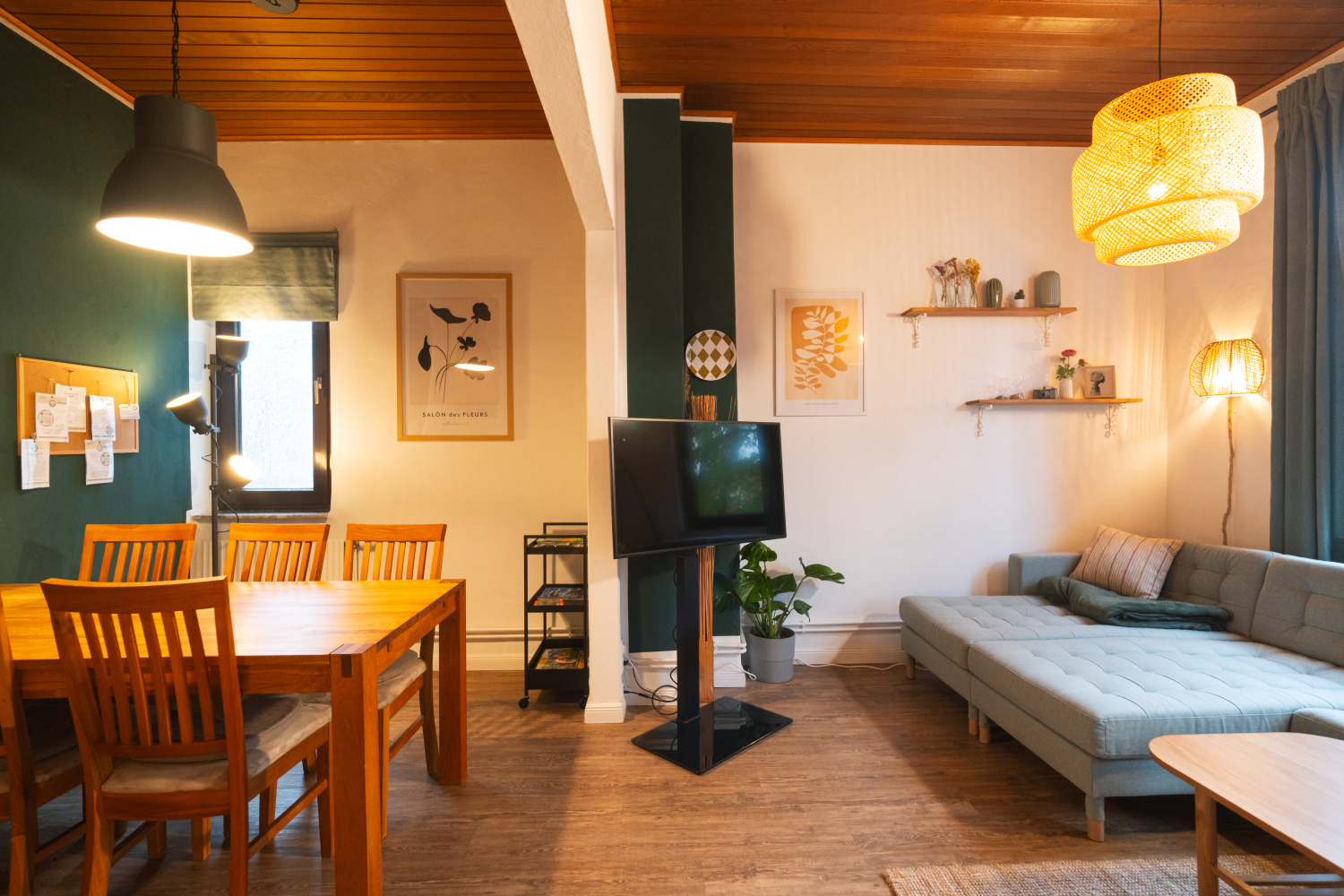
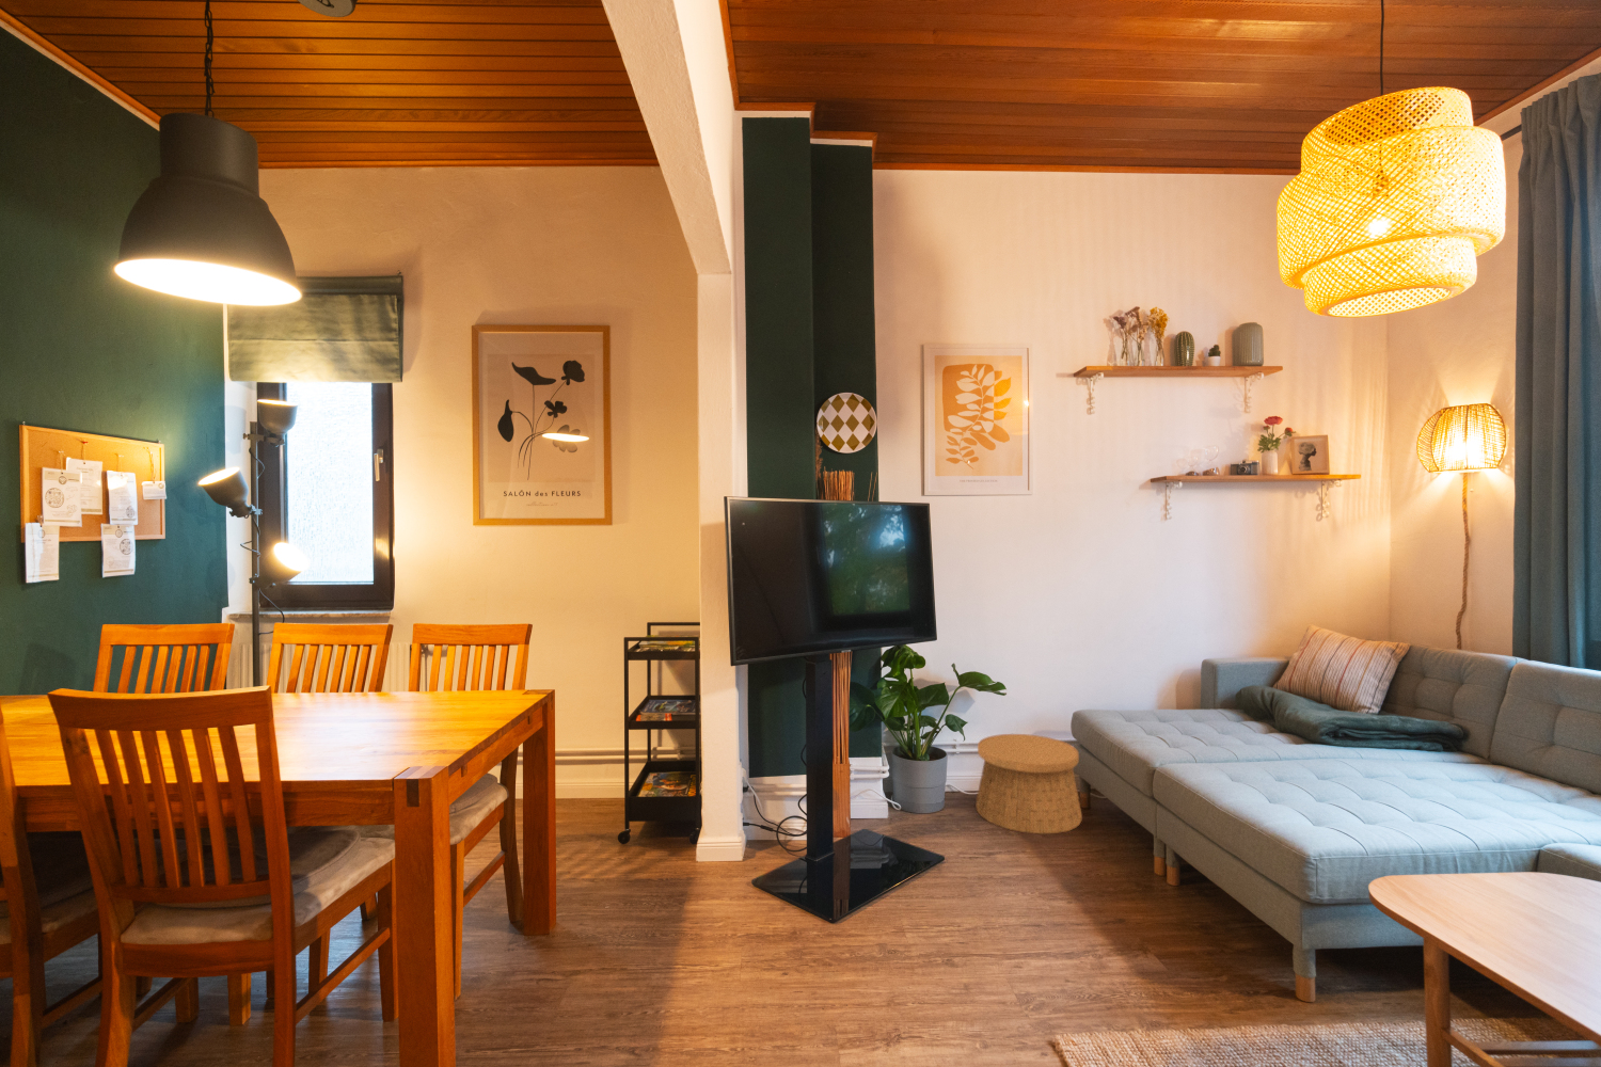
+ basket (1027, 780)
